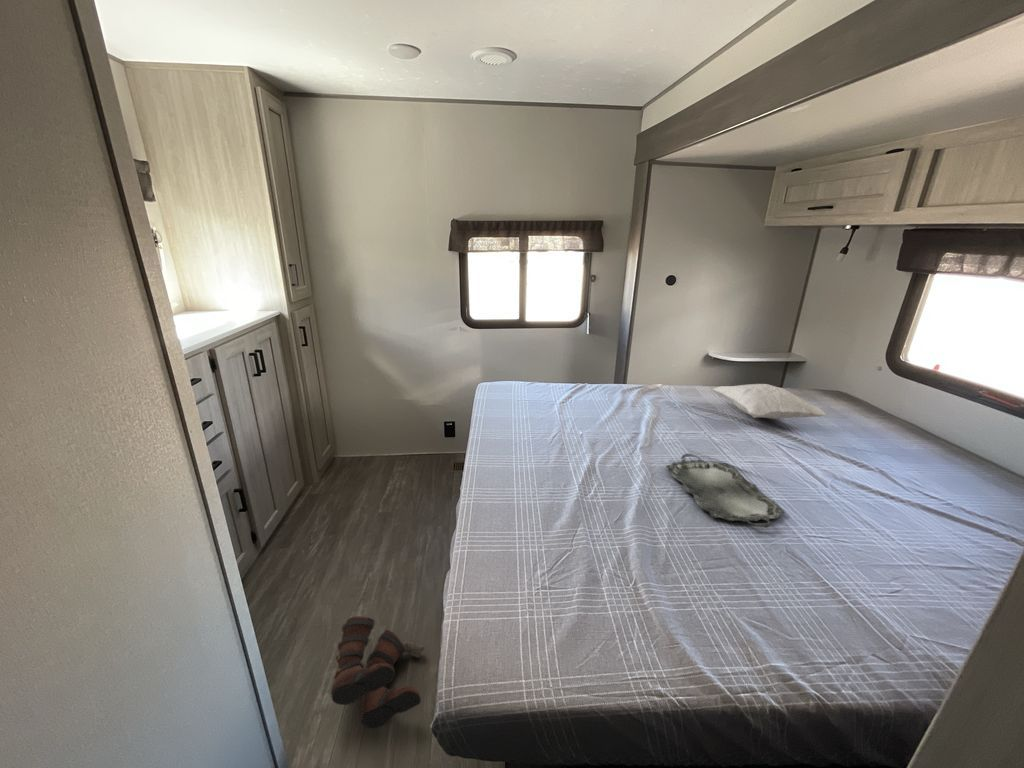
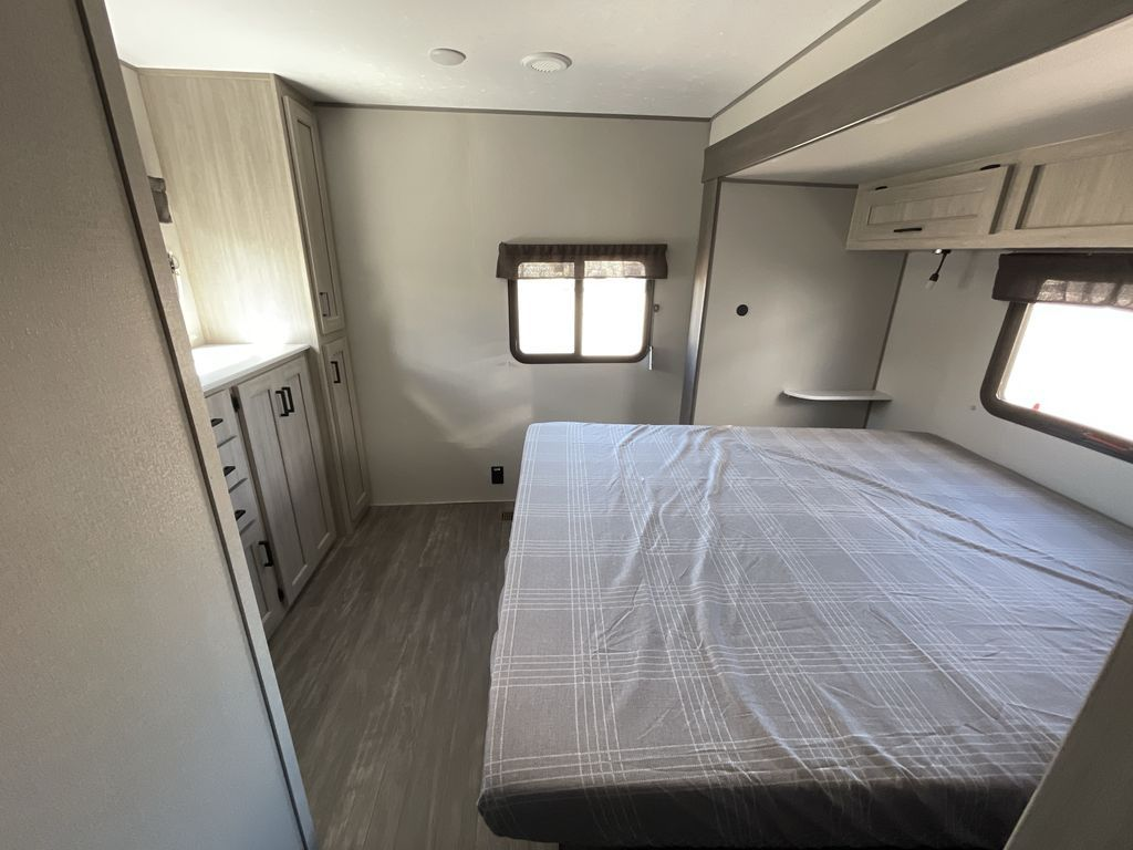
- pillow (764, 400)
- serving tray (719, 487)
- boots (380, 656)
